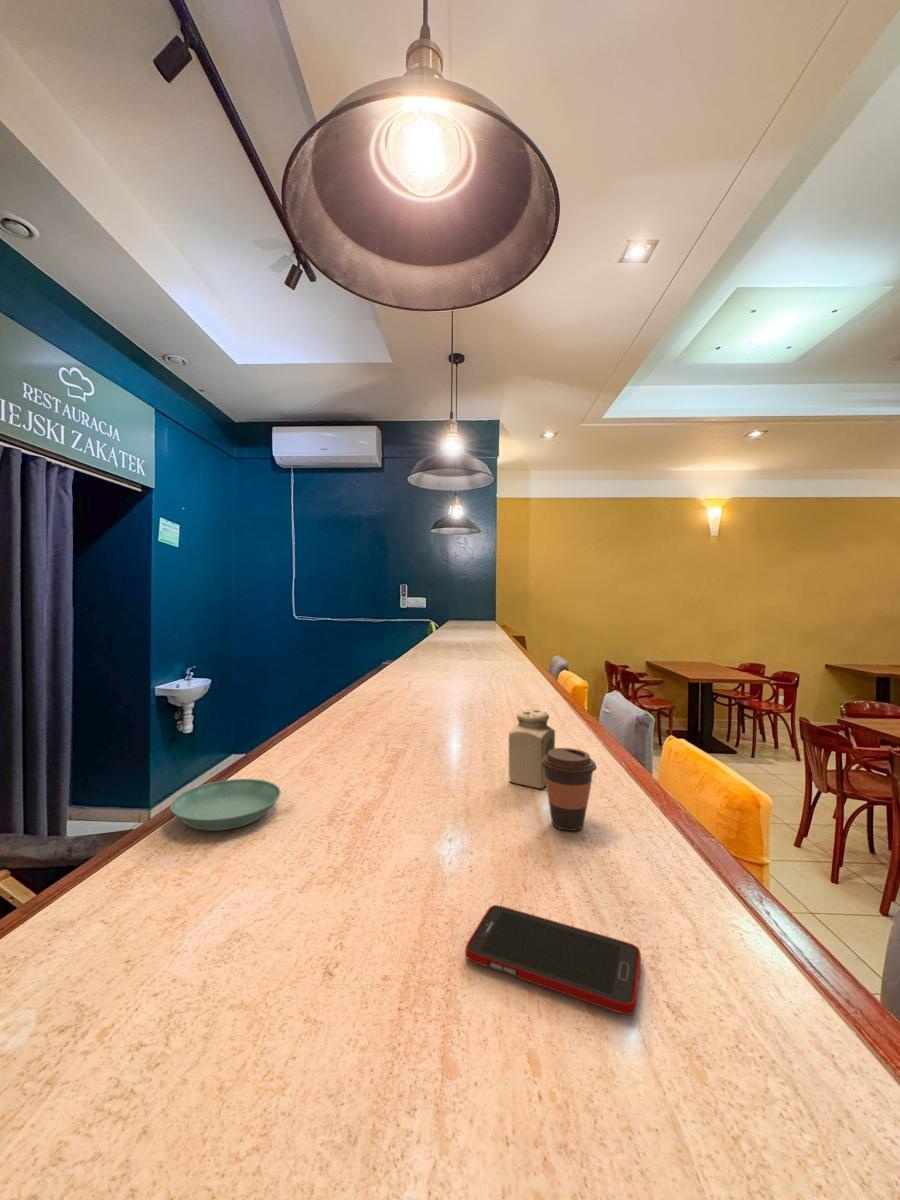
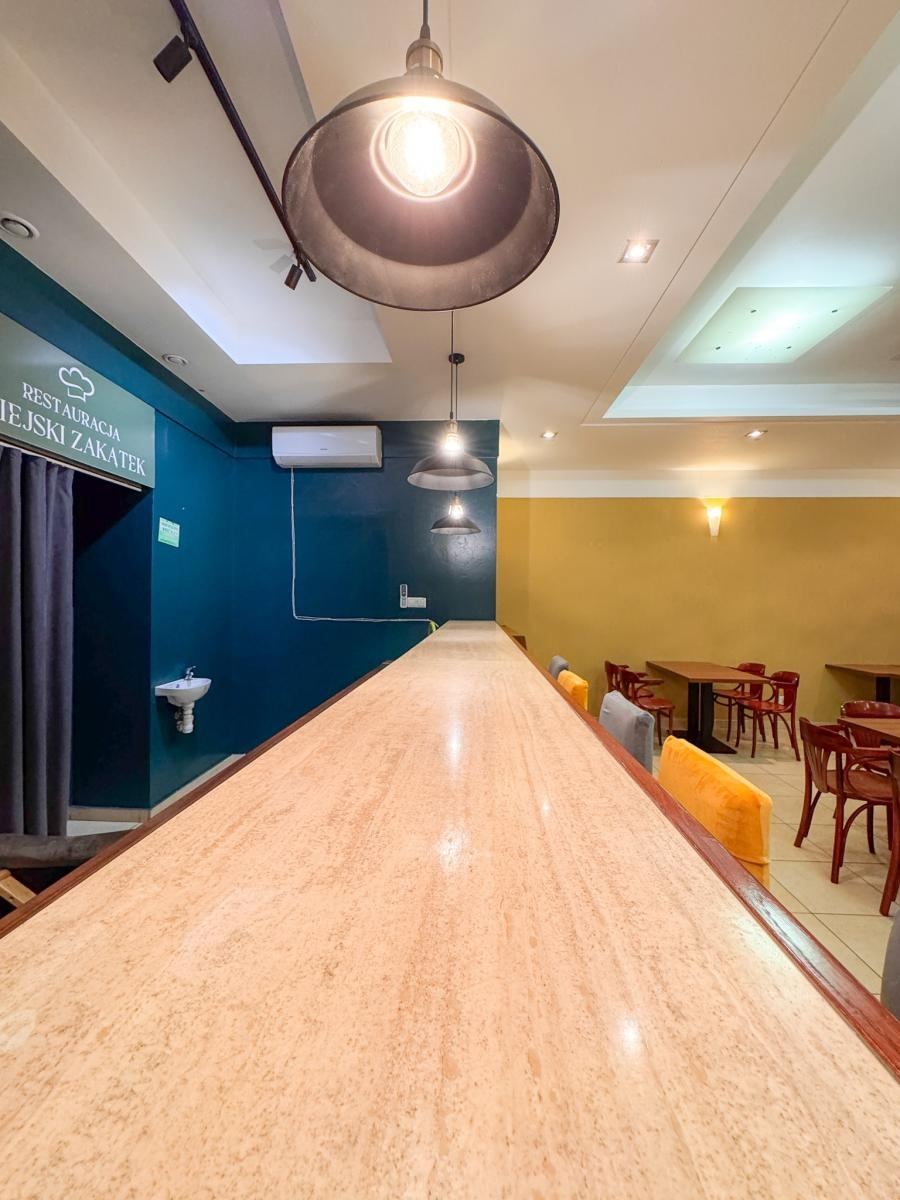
- cell phone (552, 953)
- saucer (227, 805)
- coffee cup (568, 788)
- salt shaker (532, 745)
